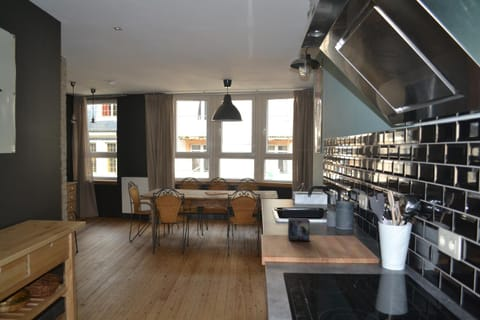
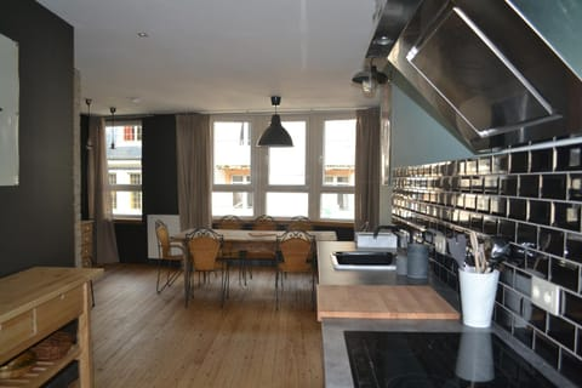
- small box (298, 229)
